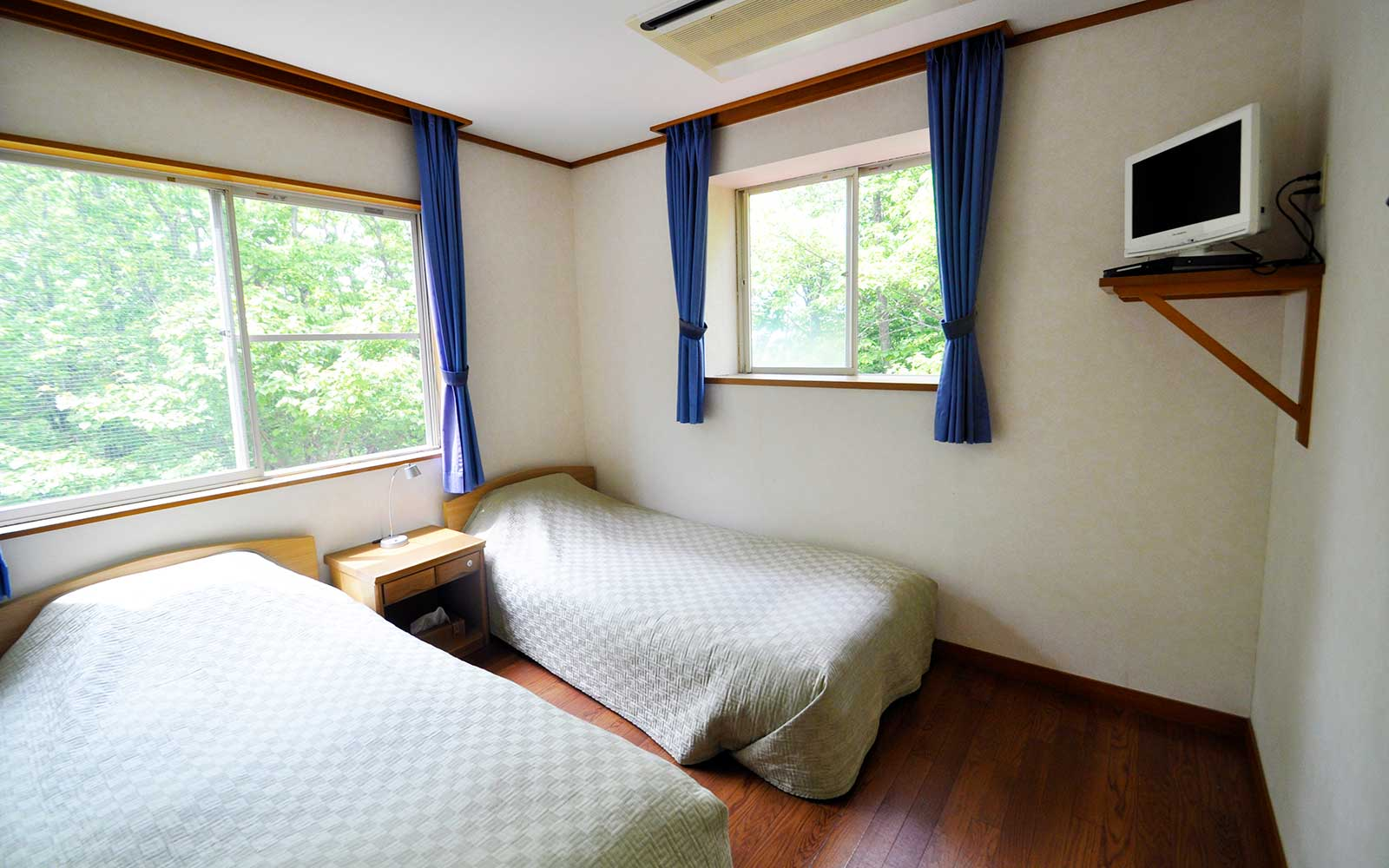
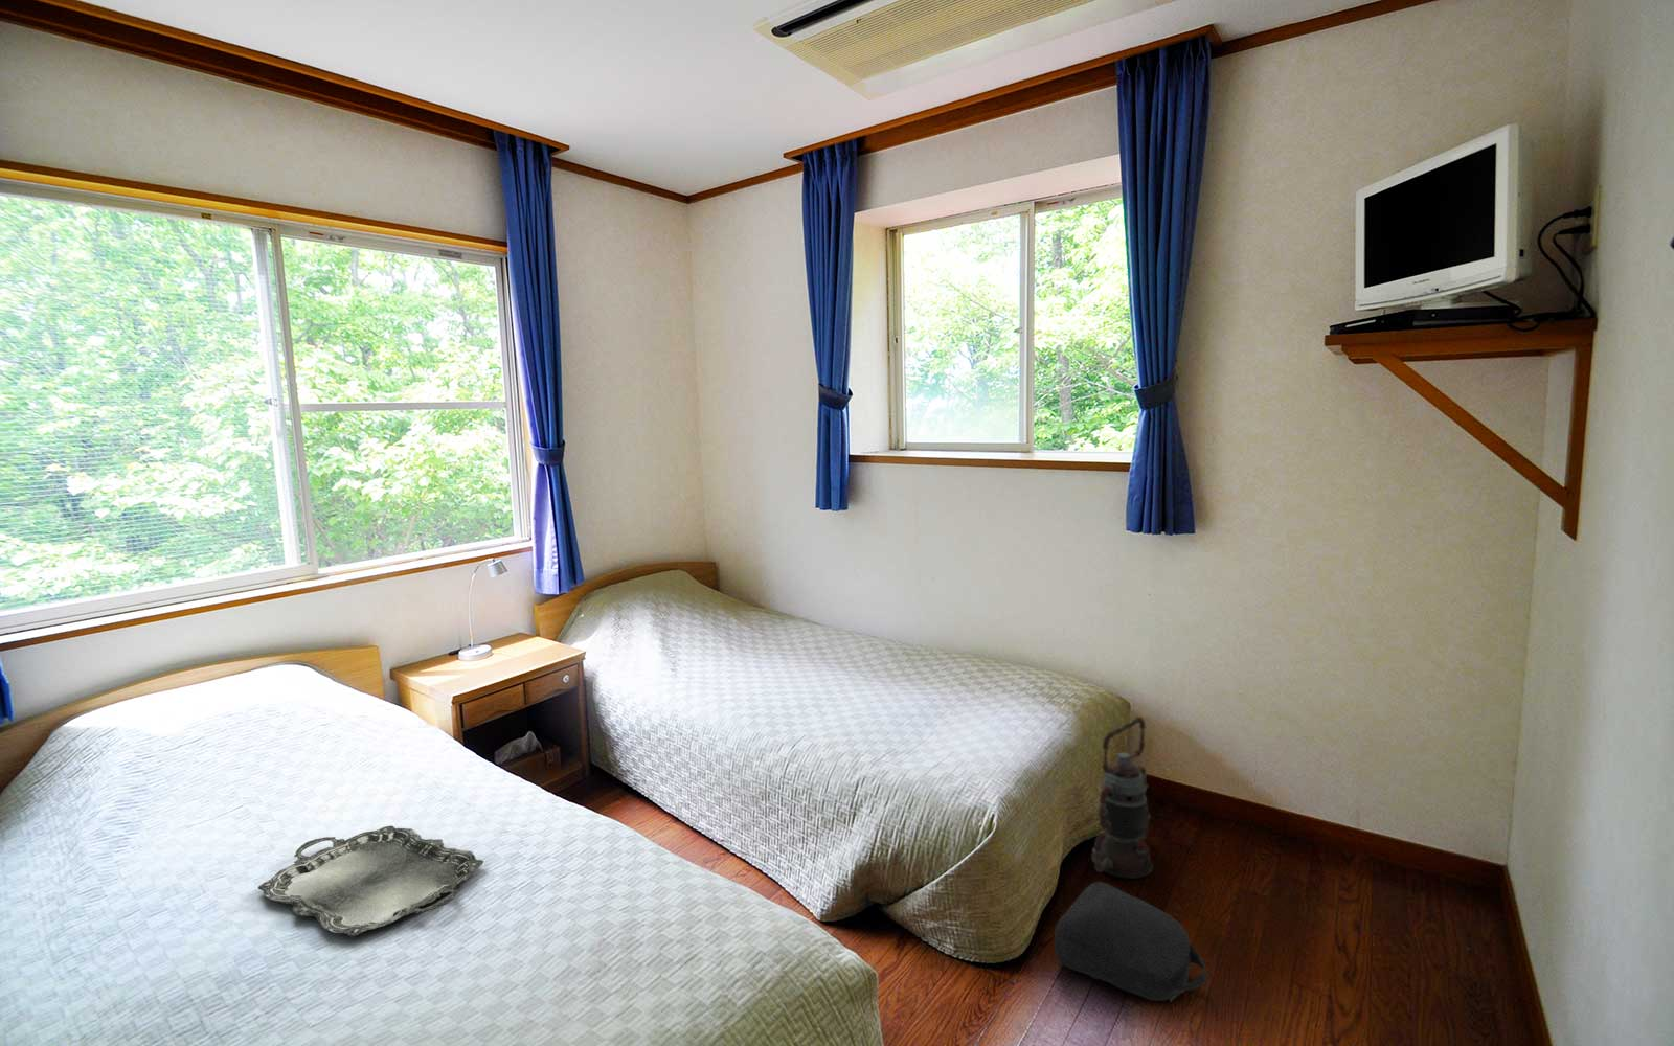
+ serving tray (374, 875)
+ backpack (1134, 942)
+ lantern (1122, 793)
